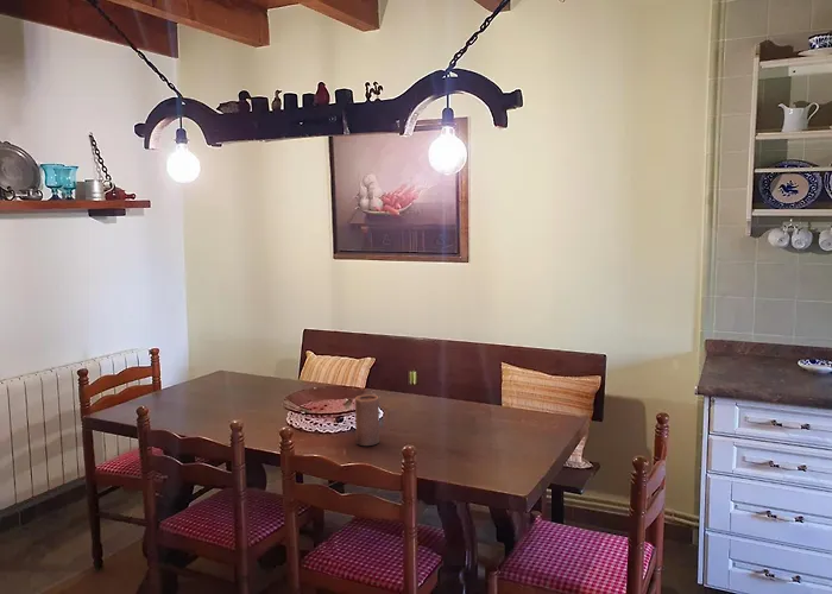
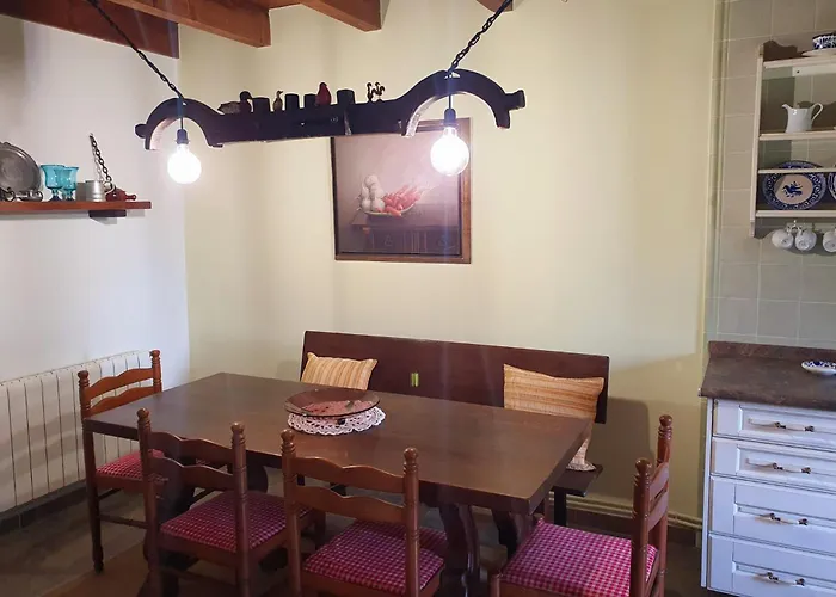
- candle (367, 419)
